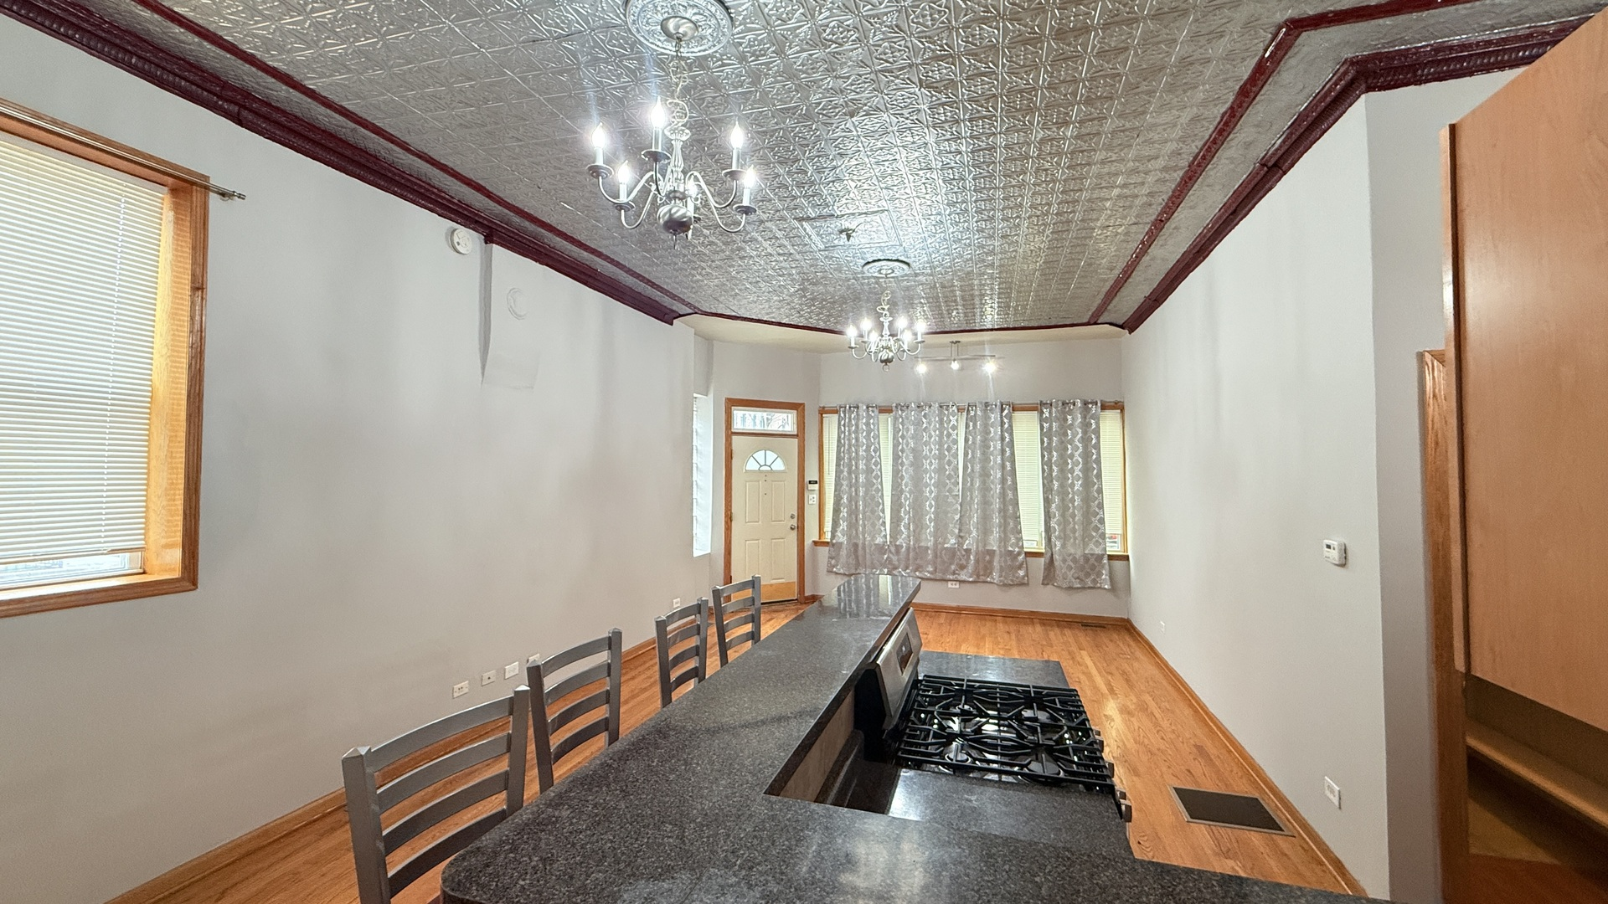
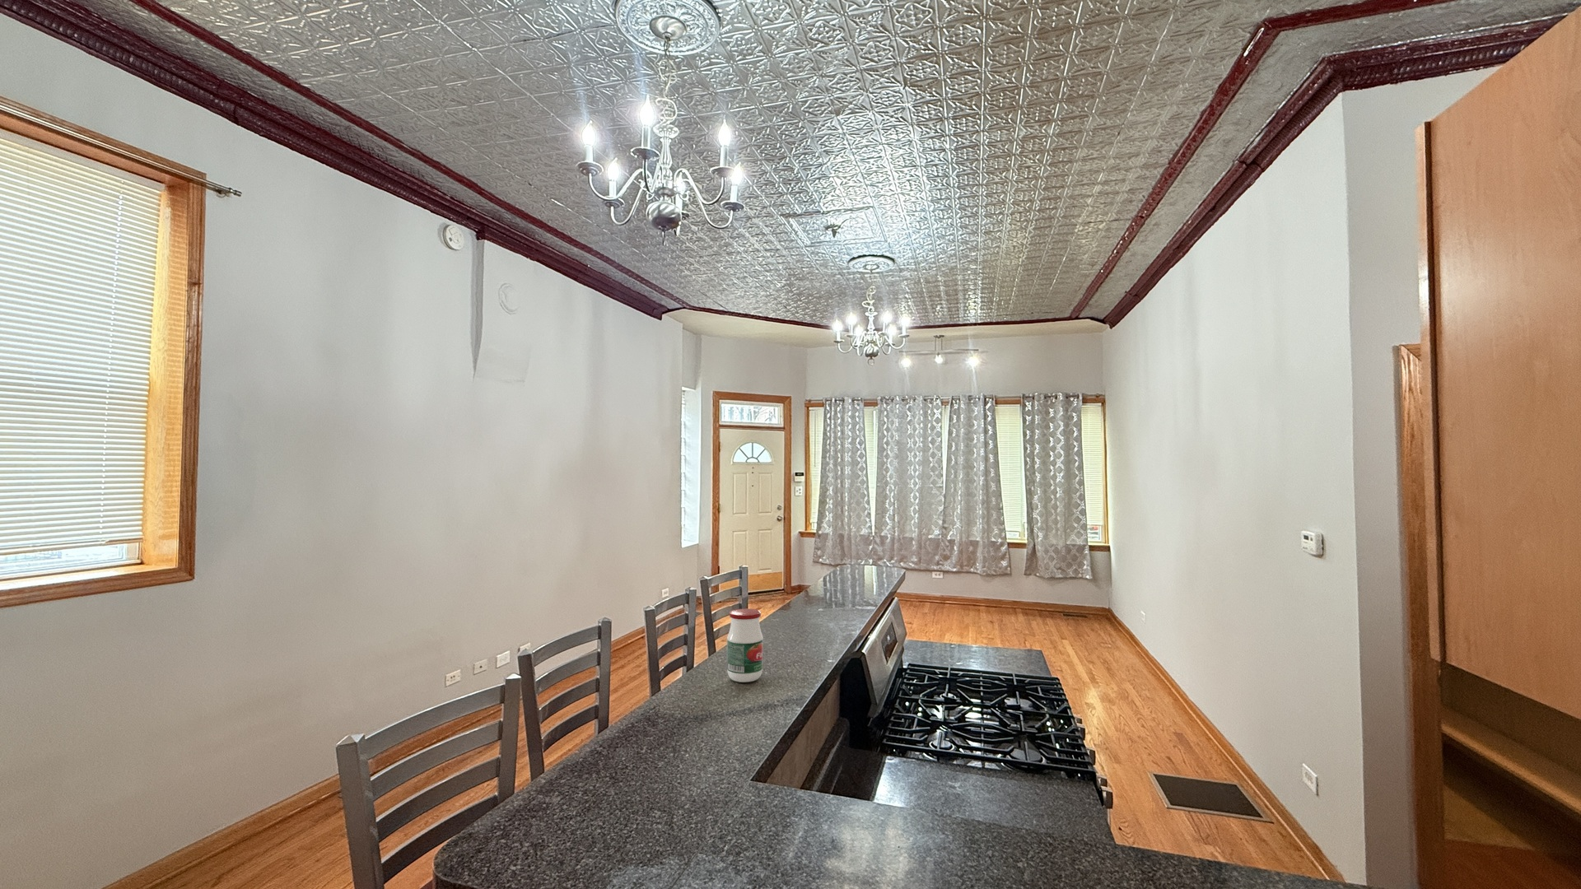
+ jar (745, 645)
